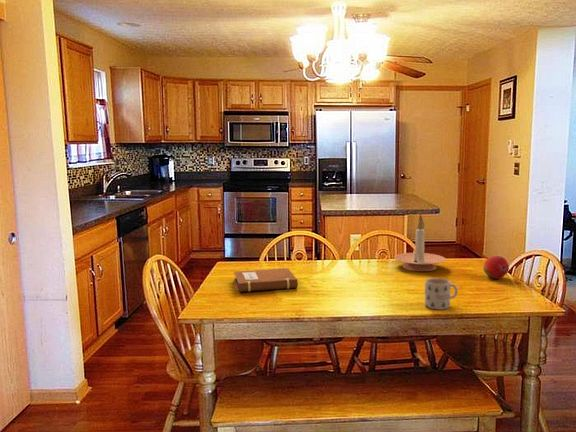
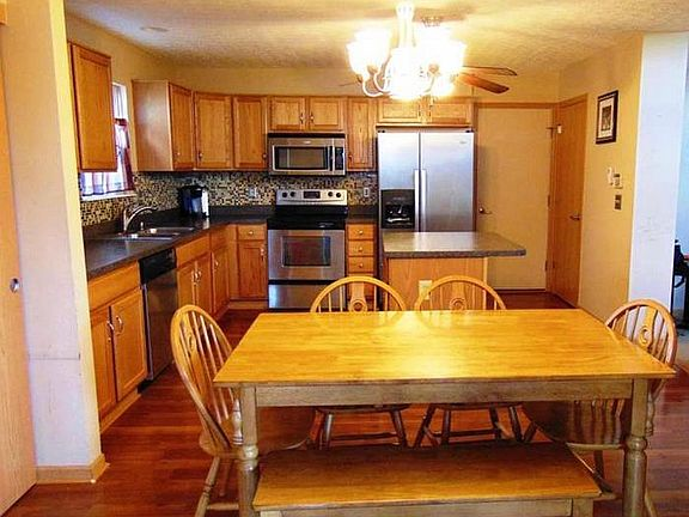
- notebook (263, 279)
- candle holder (420, 240)
- mug (441, 293)
- fruit (494, 266)
